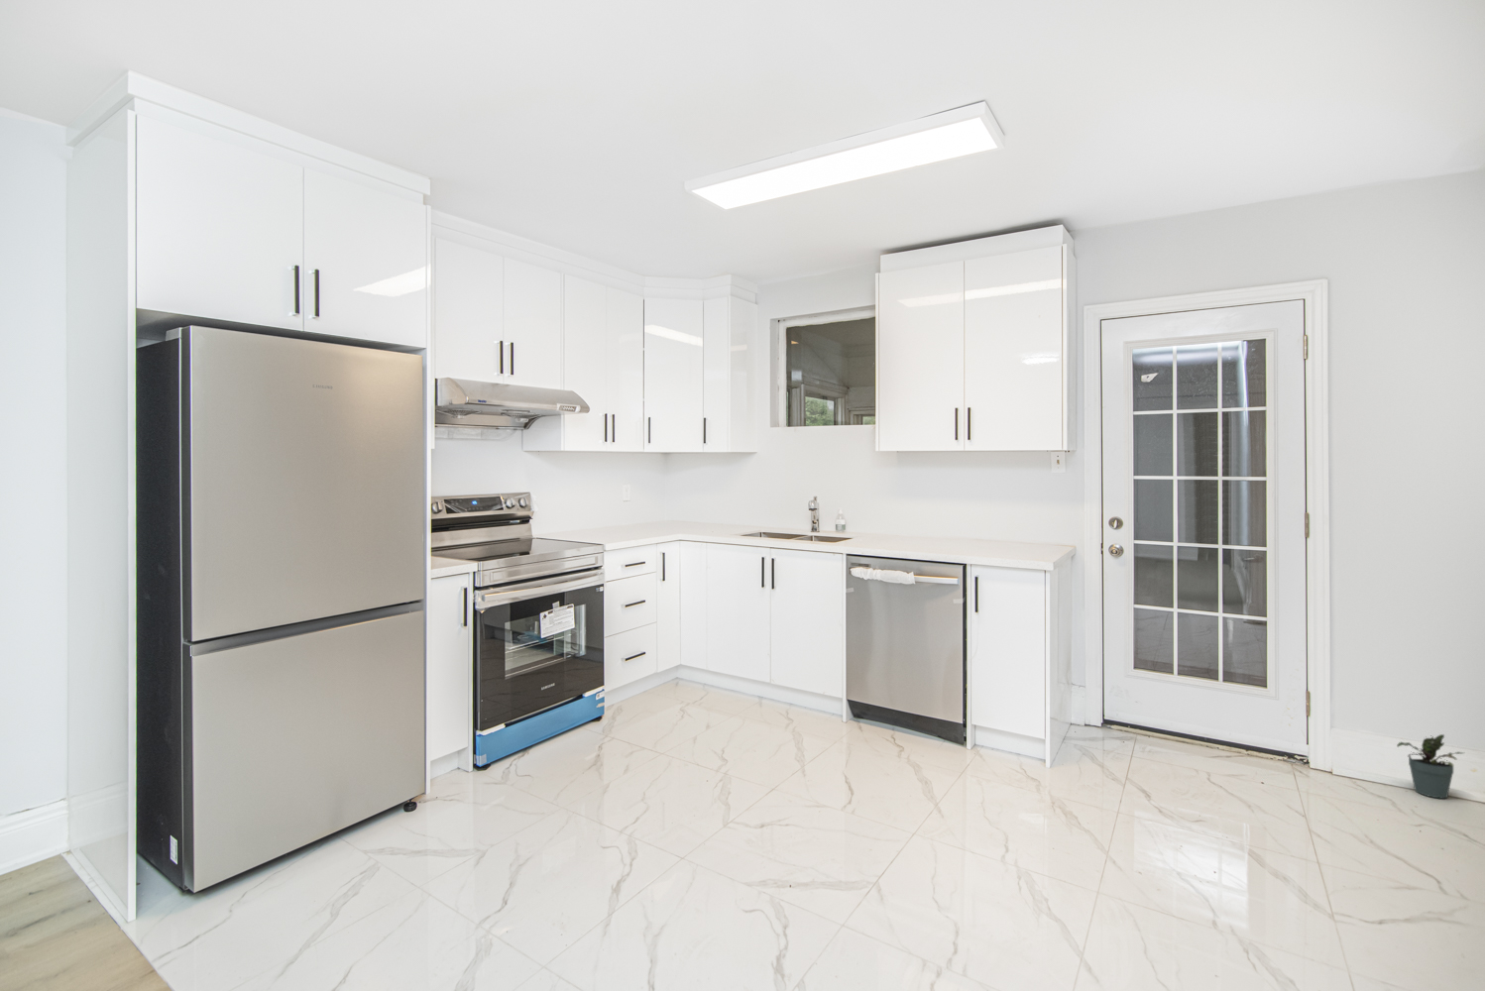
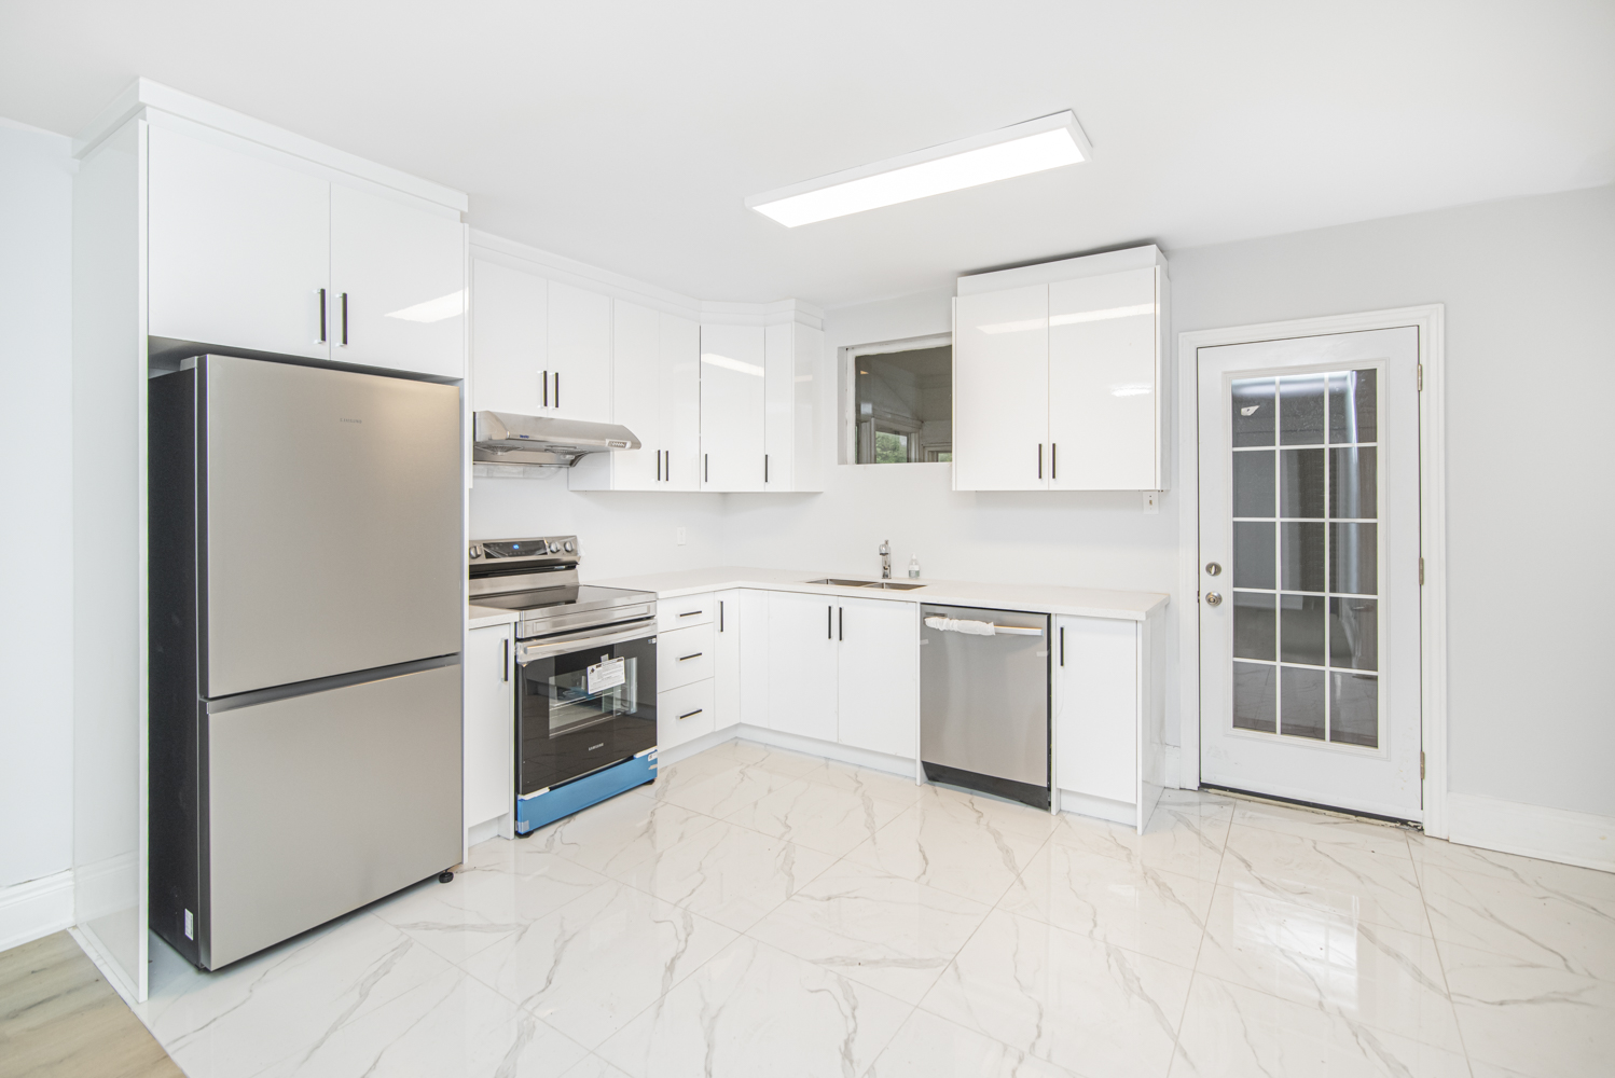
- potted plant (1431, 763)
